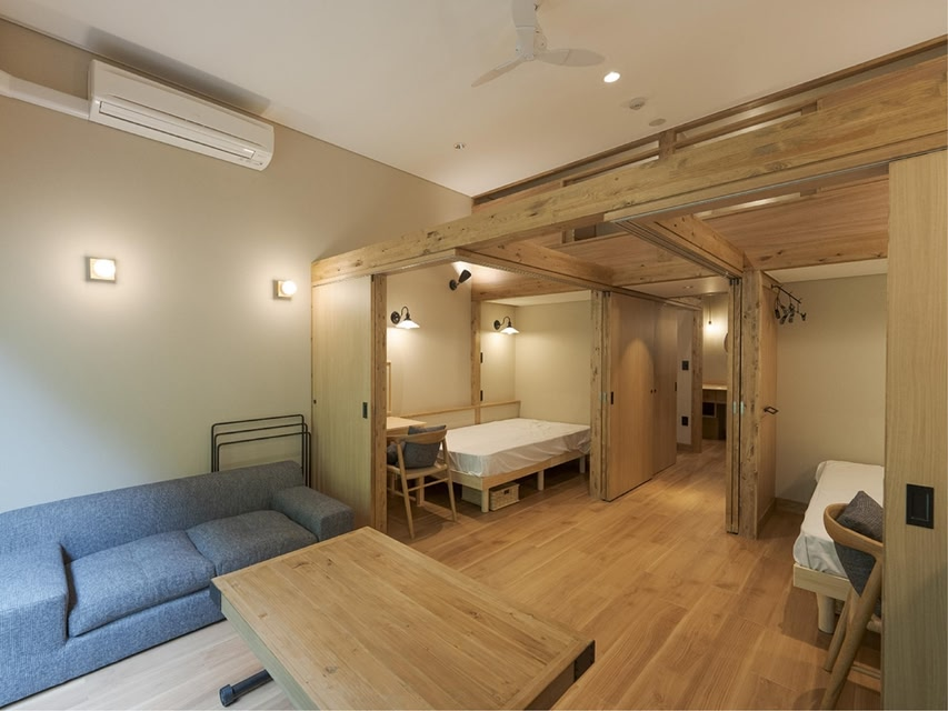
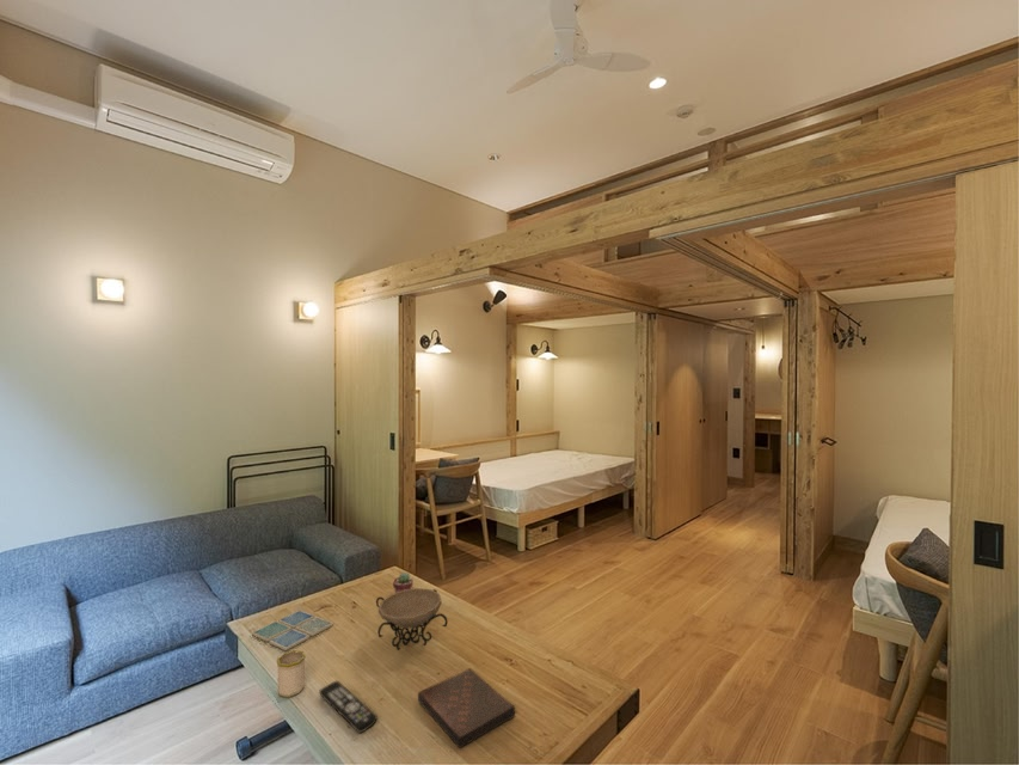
+ potted succulent (403, 586)
+ remote control (346, 705)
+ mug (288, 672)
+ drink coaster (293, 629)
+ decorative bowl (410, 622)
+ book (465, 704)
